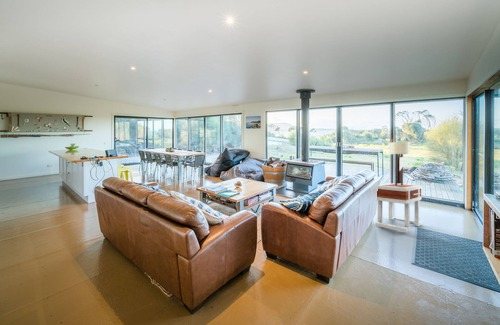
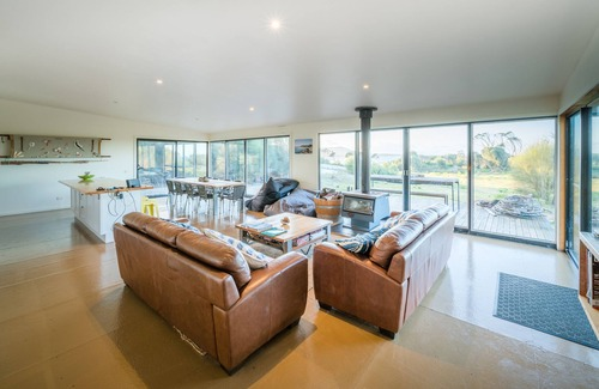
- side table (399, 202)
- wall sconce (399, 163)
